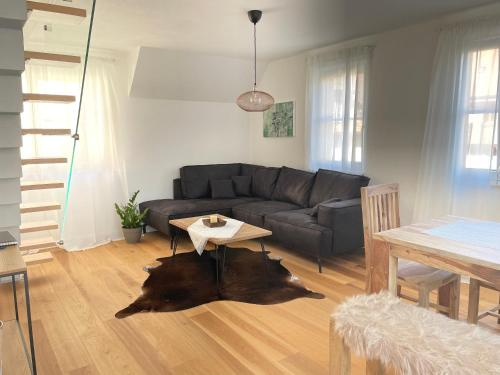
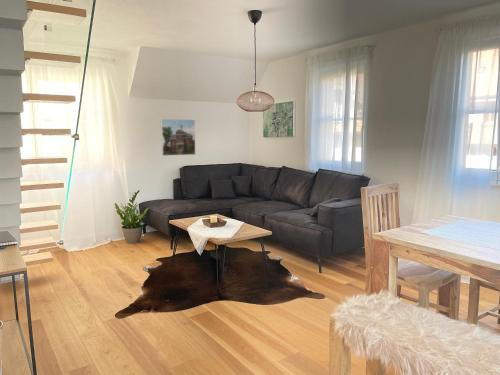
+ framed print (178, 137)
